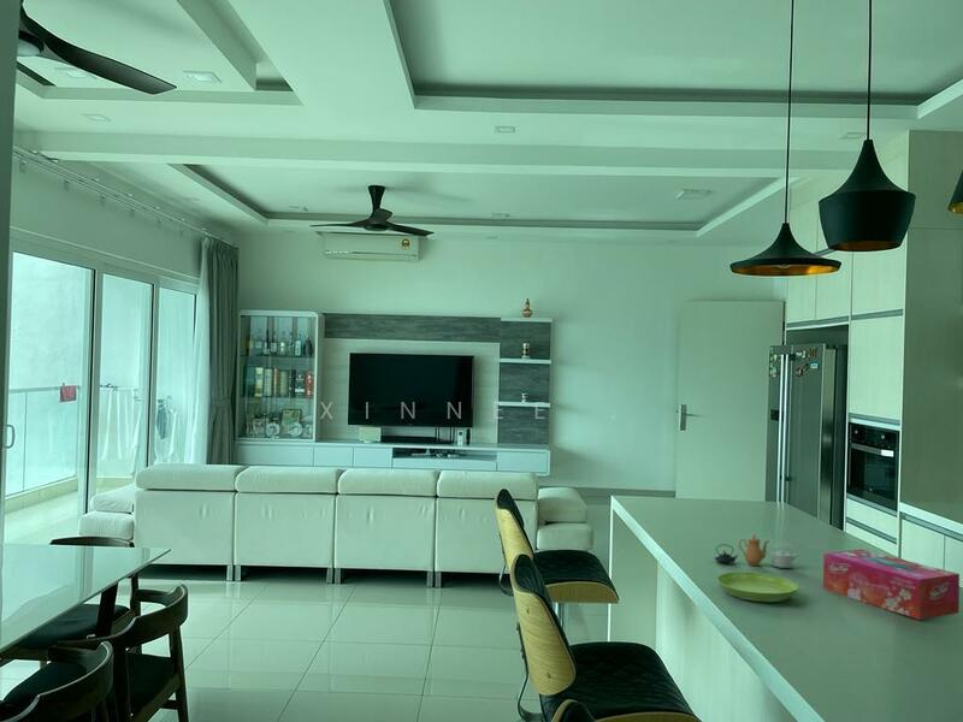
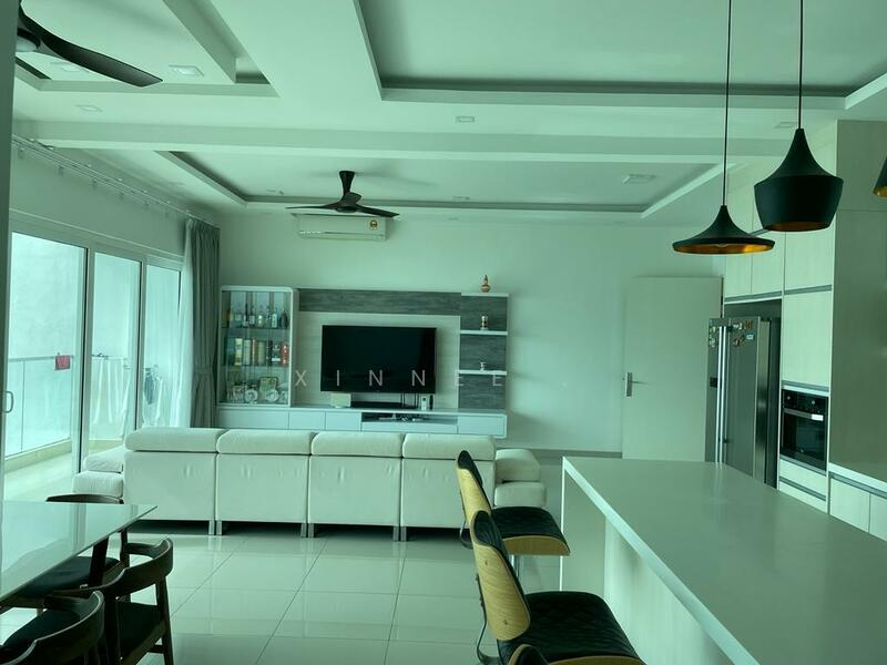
- teapot (755, 549)
- tissue box (887, 581)
- saucer (756, 587)
